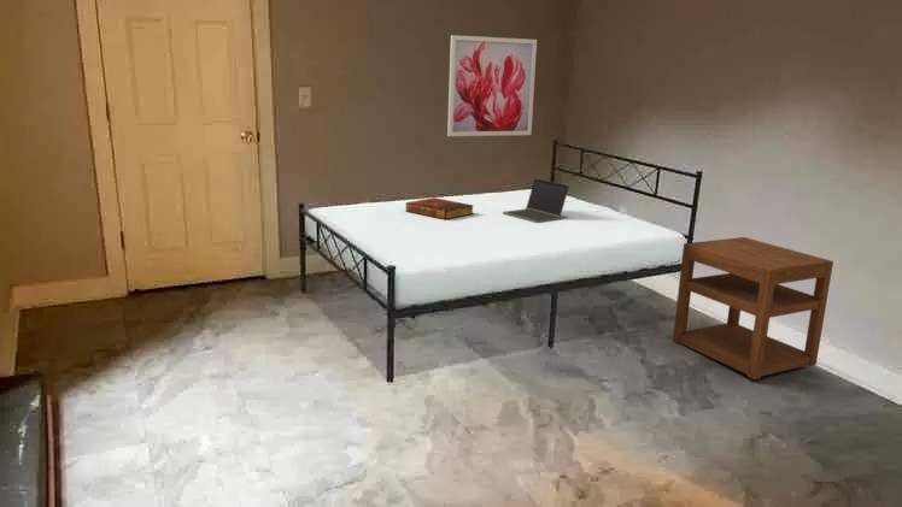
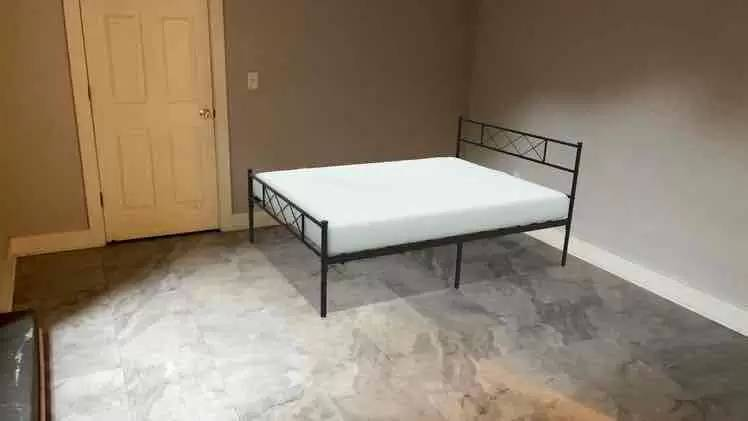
- laptop computer (535, 199)
- wall art (492, 87)
- book (439, 207)
- nightstand (748, 303)
